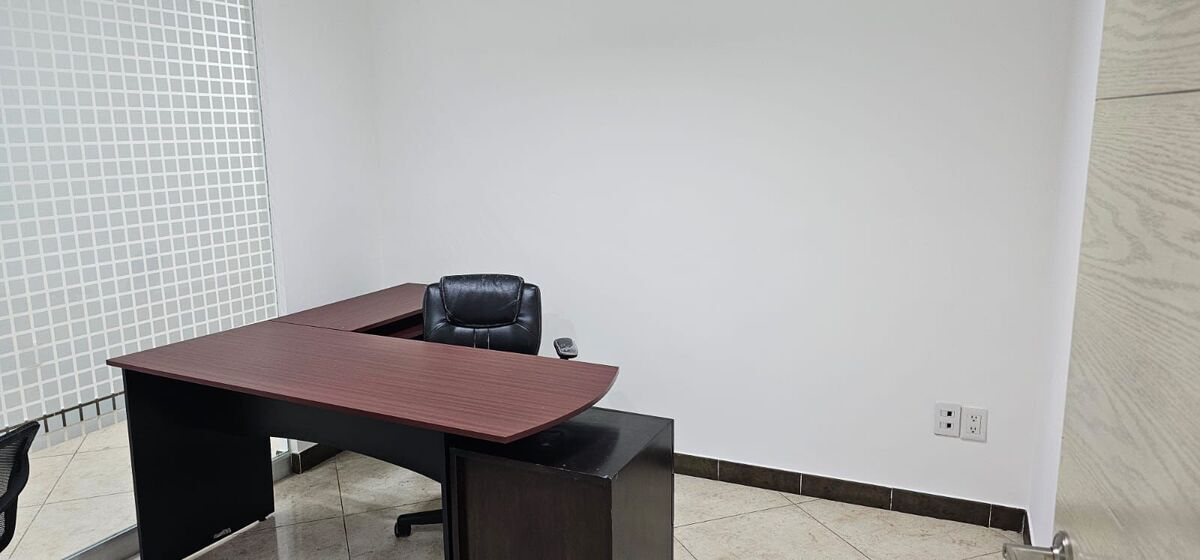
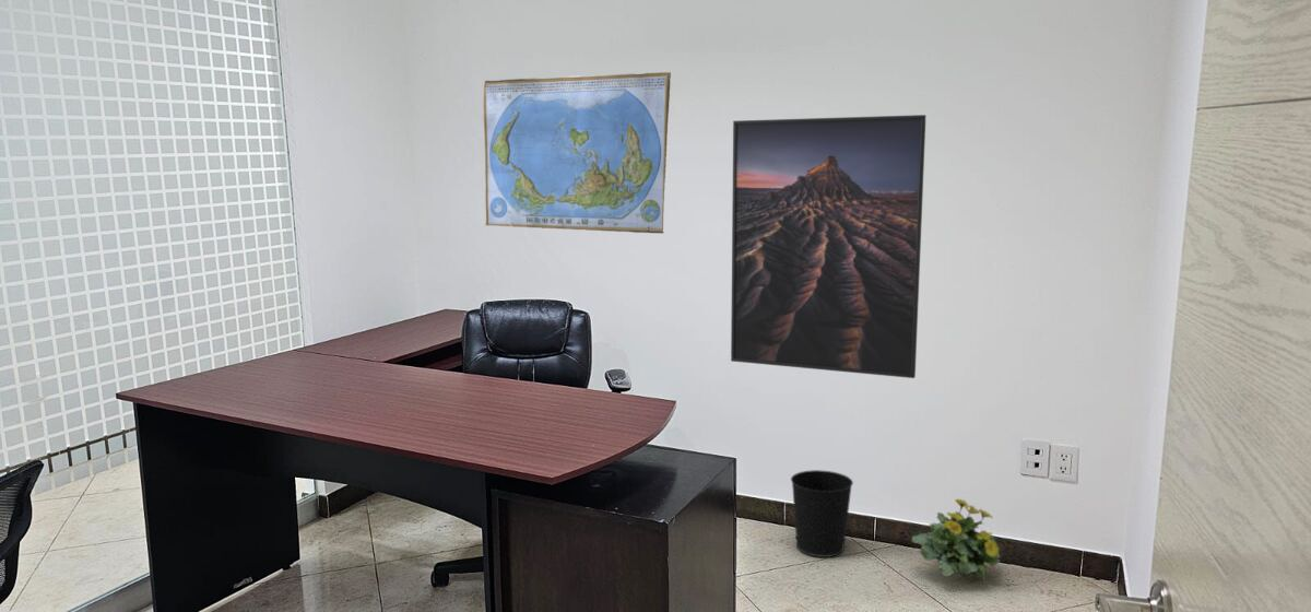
+ world map (571, 153)
+ wastebasket (820, 514)
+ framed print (822, 246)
+ flowering plant (956, 539)
